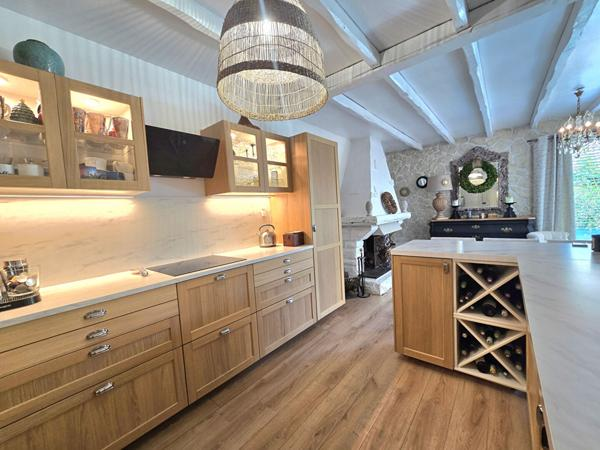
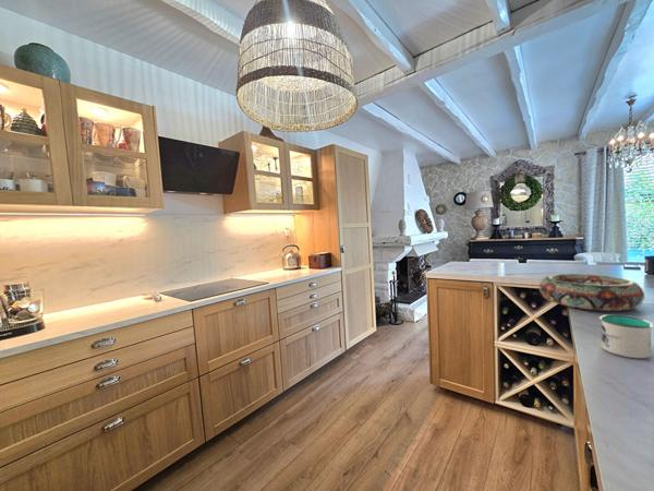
+ decorative bowl (586, 290)
+ mug (623, 334)
